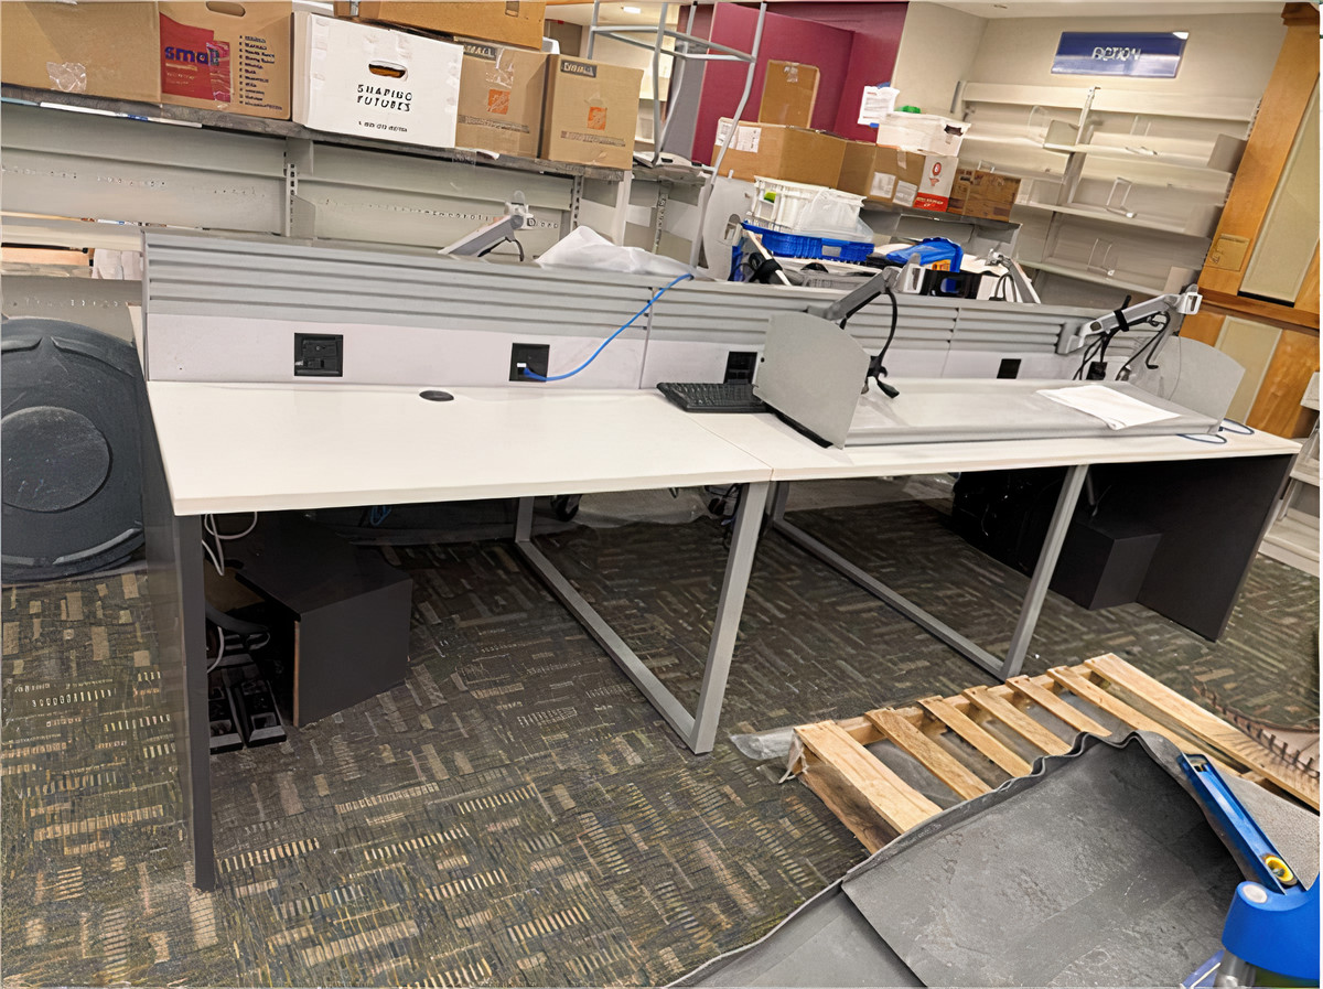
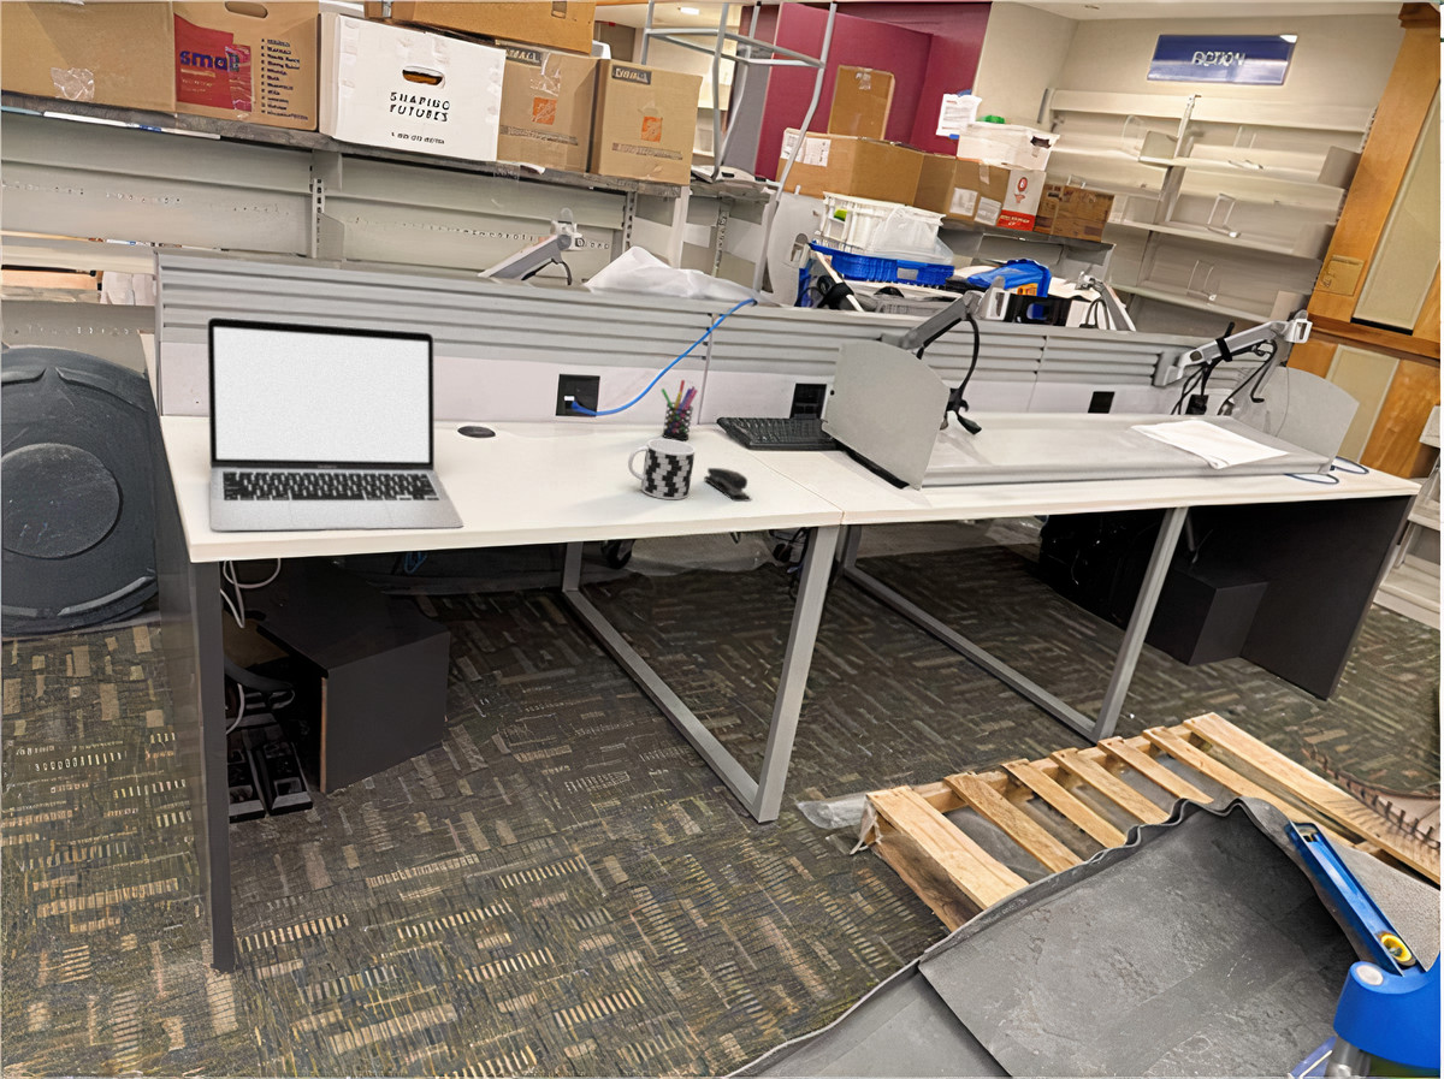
+ laptop (333, 422)
+ cup (659, 468)
+ stapler (727, 480)
+ pen holder (675, 409)
